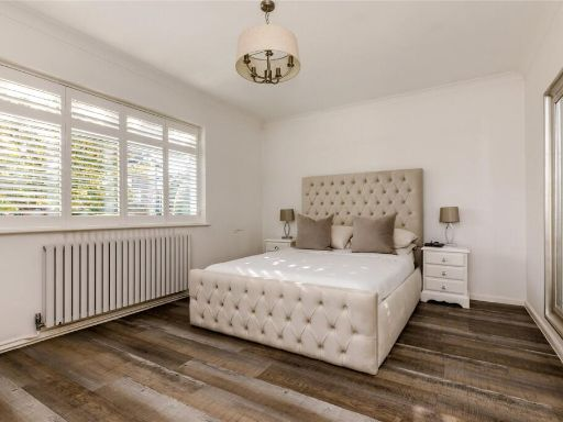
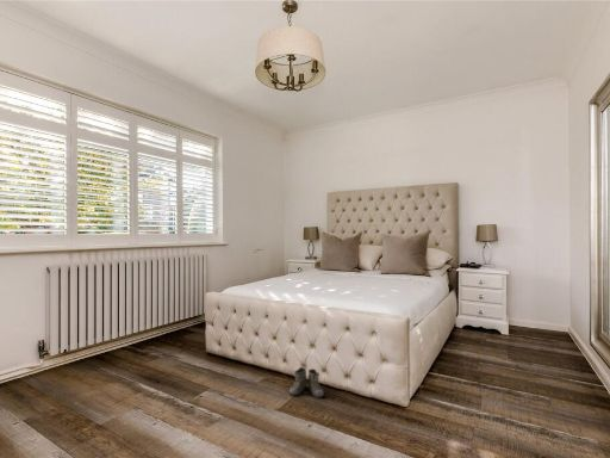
+ boots (305, 382)
